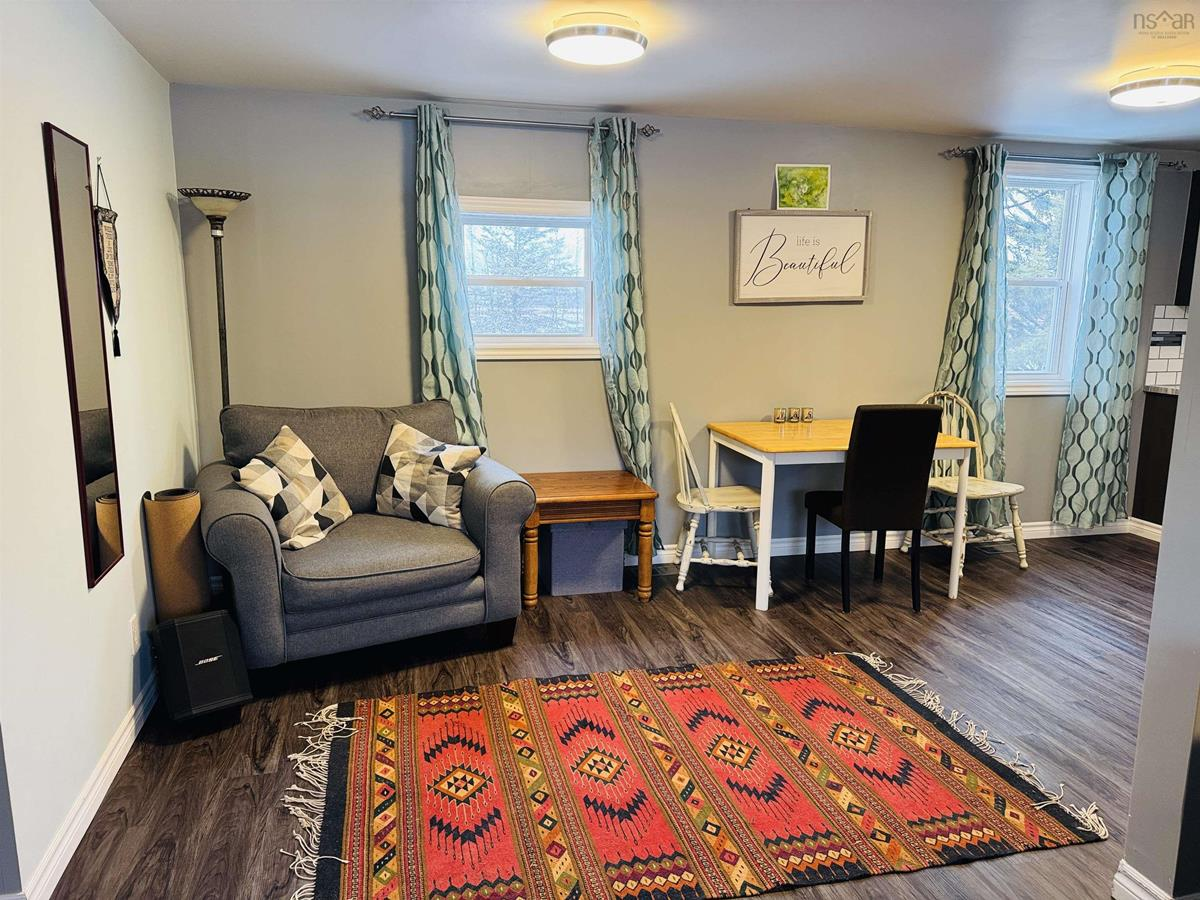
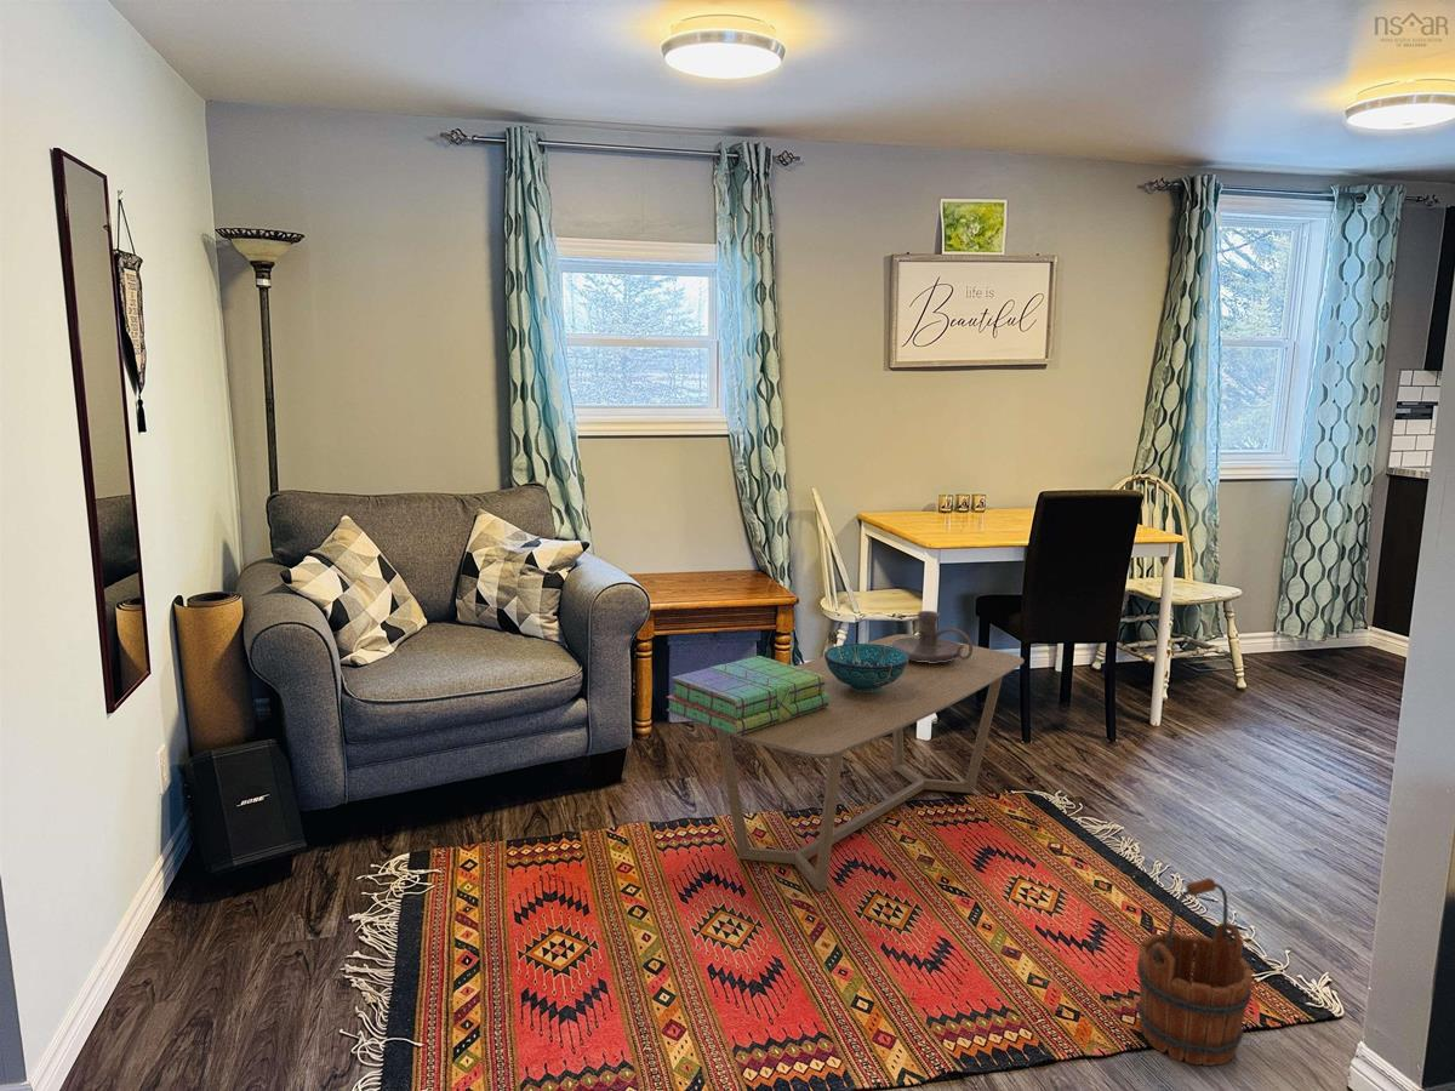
+ wooden bucket (1194, 960)
+ coffee table (862, 744)
+ decorative bowl (866, 670)
+ stack of books (748, 691)
+ candle holder (934, 636)
